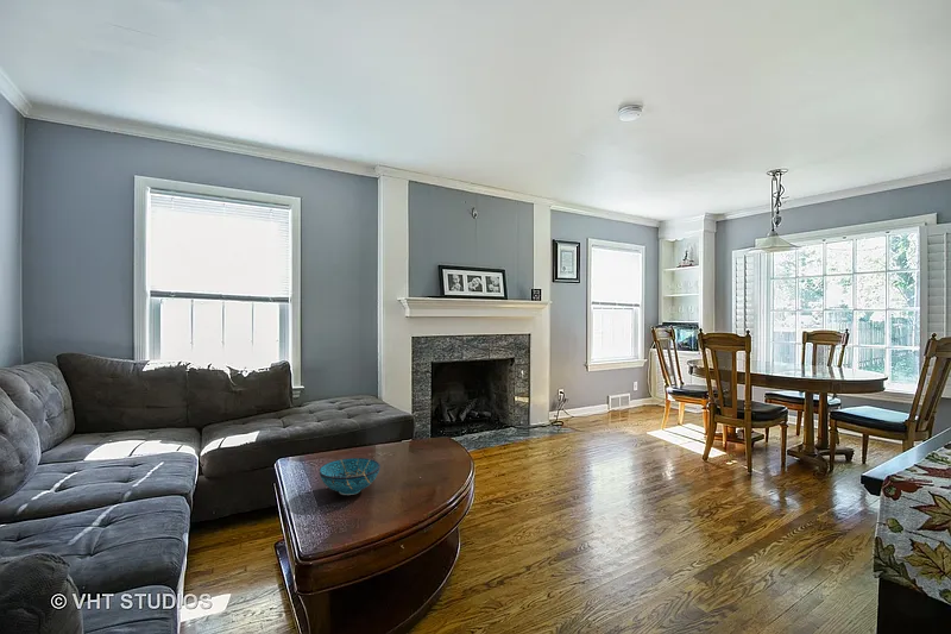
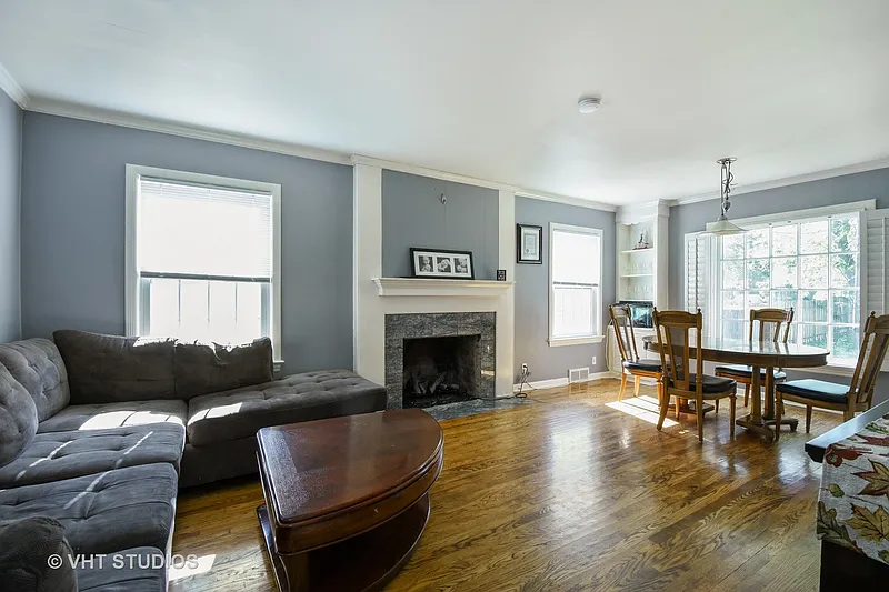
- decorative bowl (349, 478)
